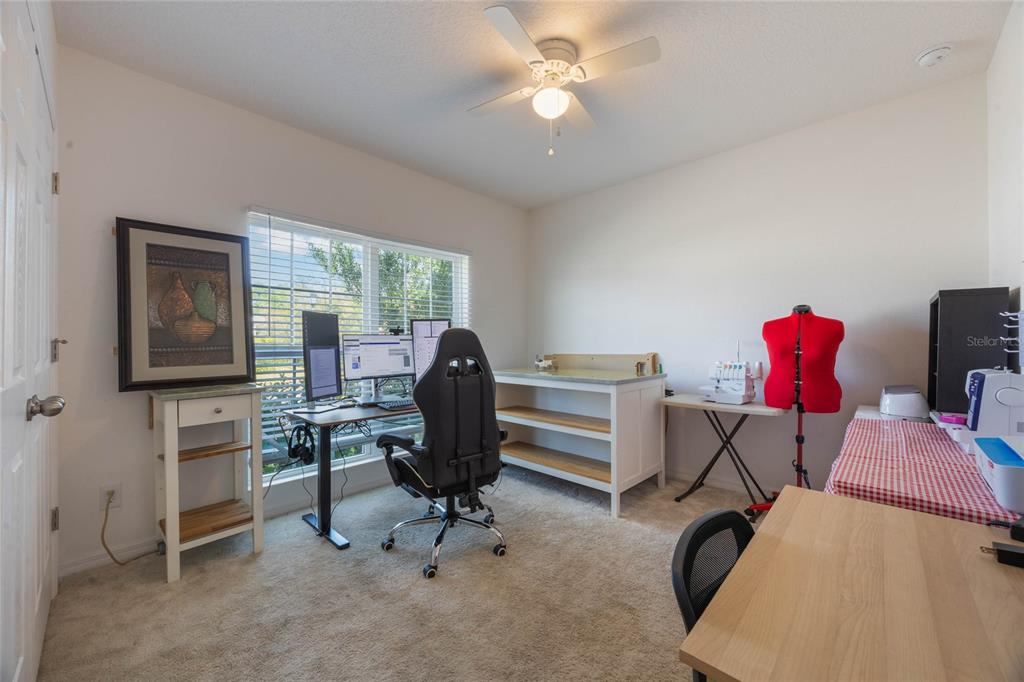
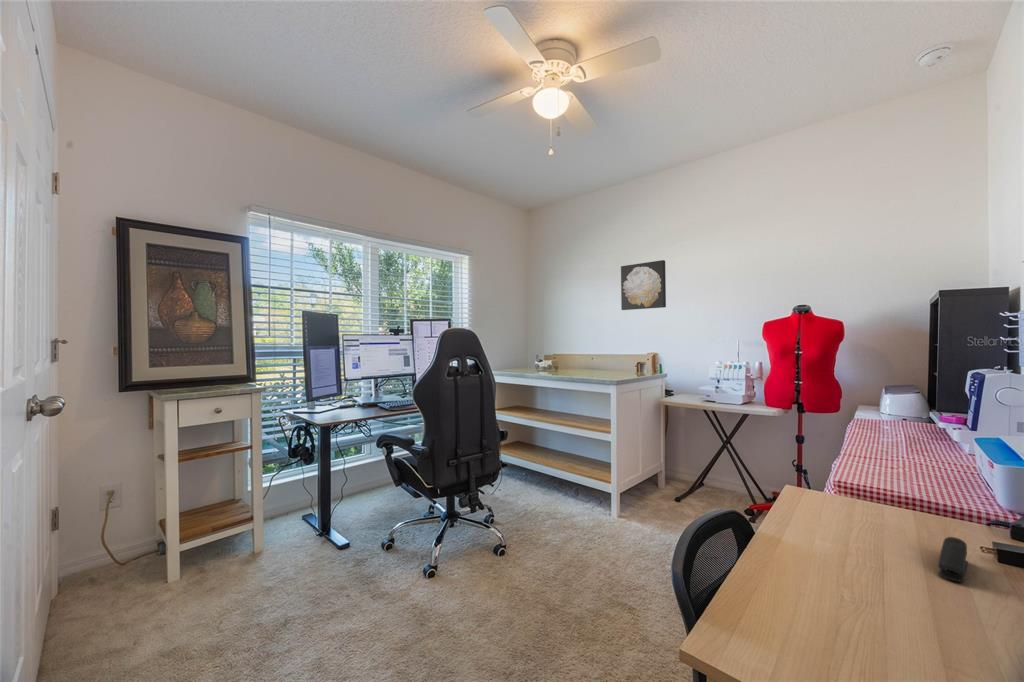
+ wall art (642, 286)
+ stapler (953, 557)
